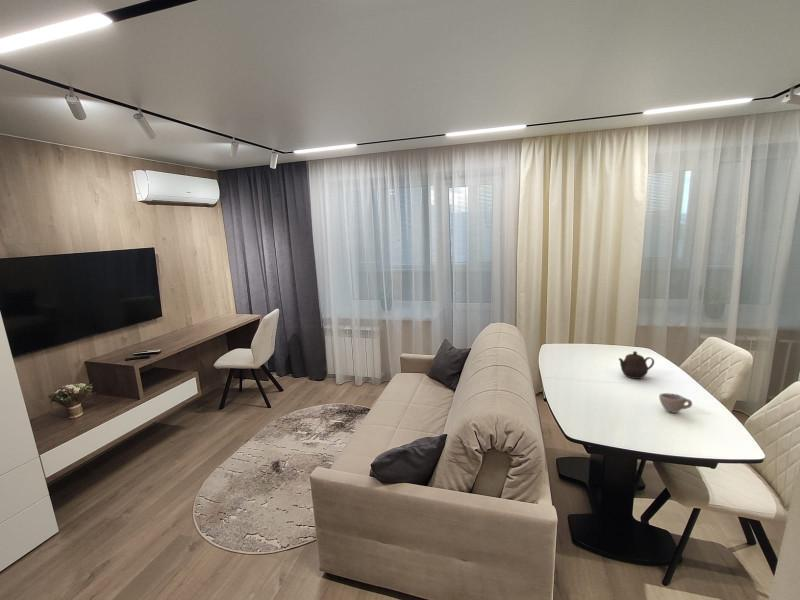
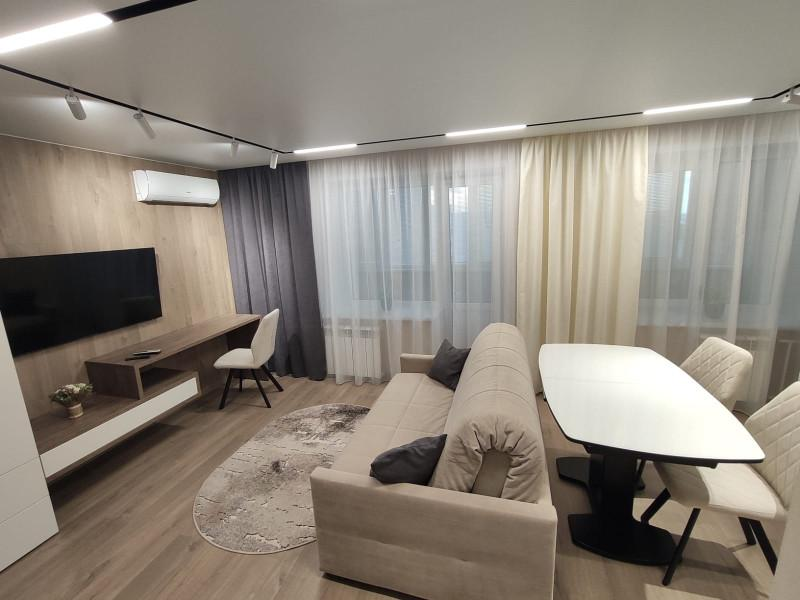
- teapot (636, 363)
- cup (675, 403)
